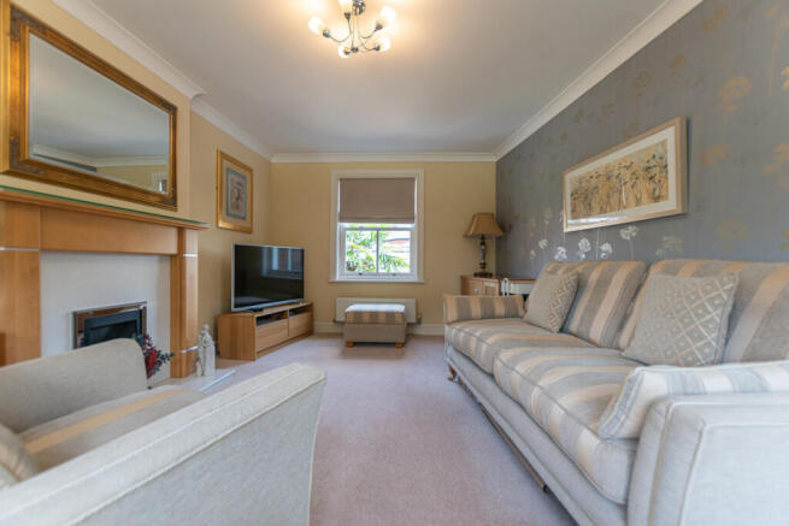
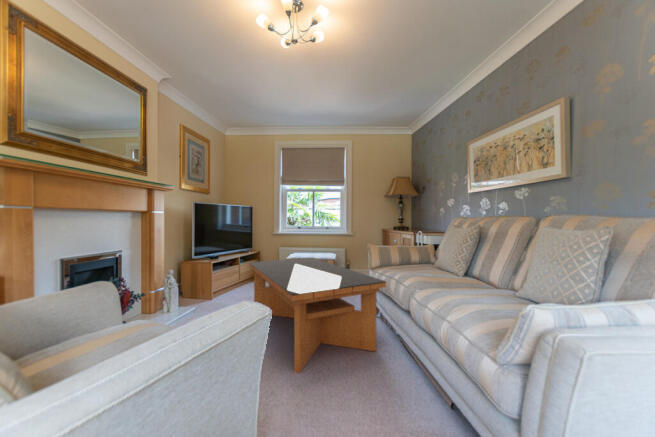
+ coffee table (305, 299)
